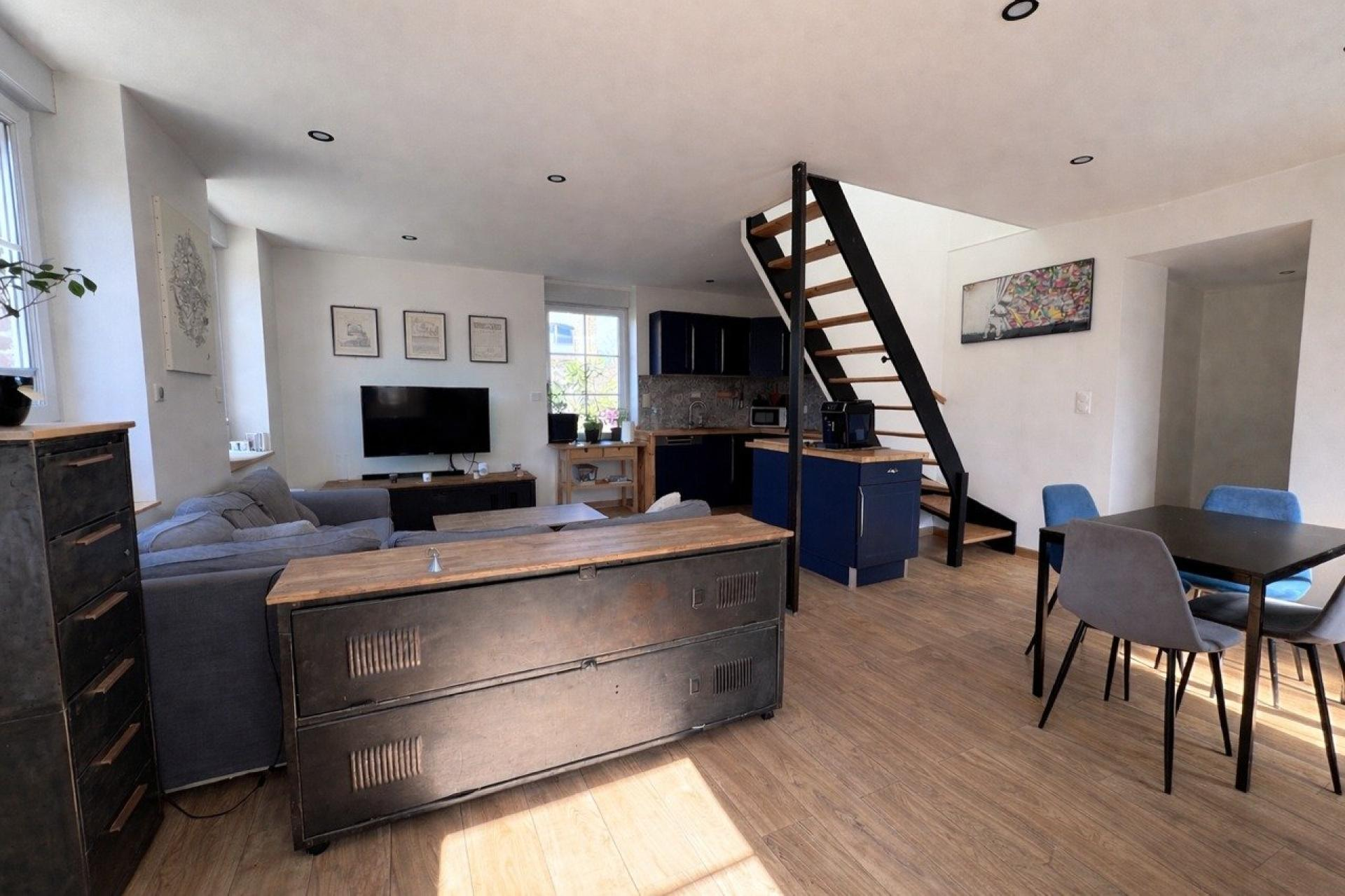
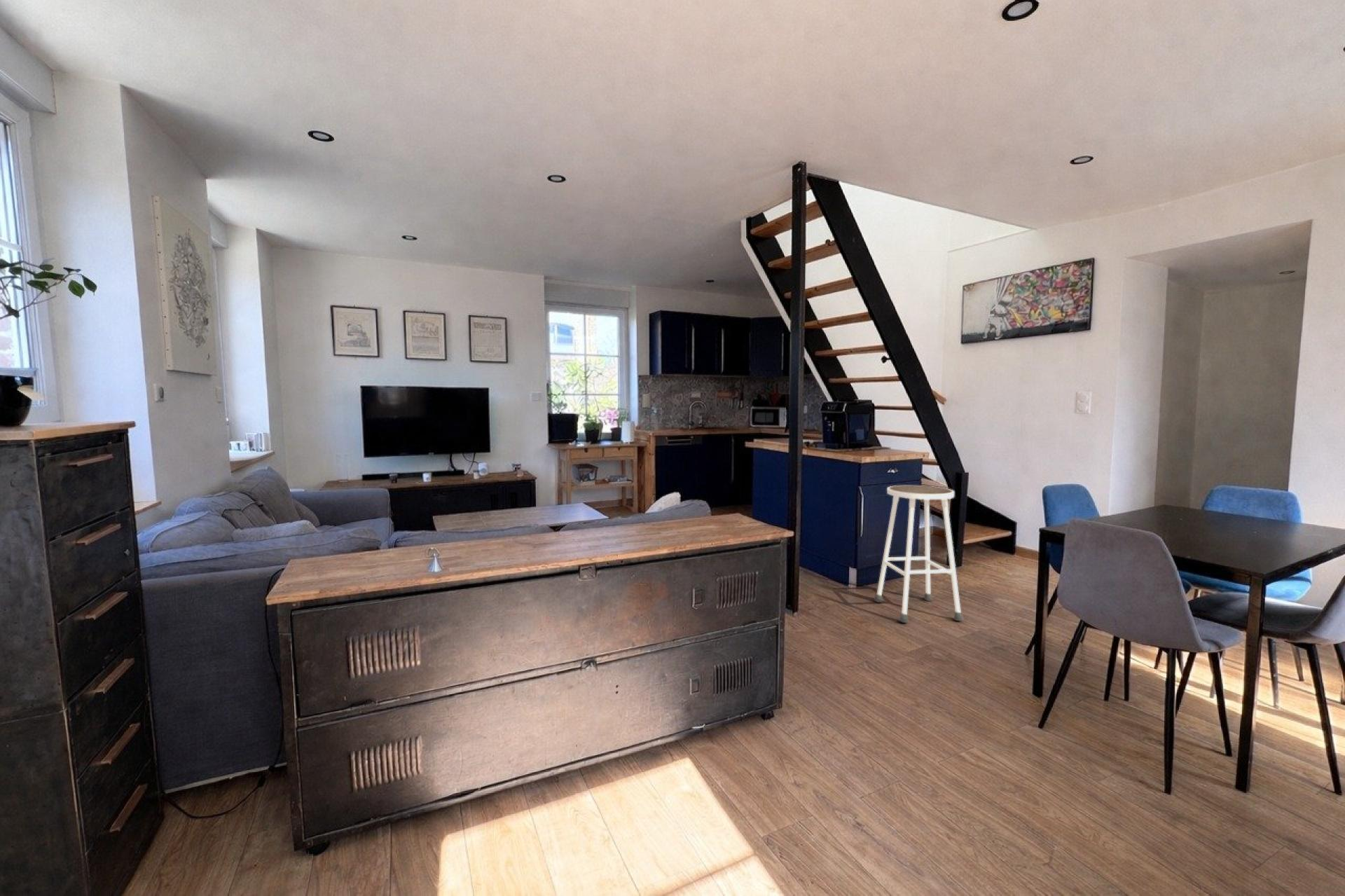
+ stool (918, 556)
